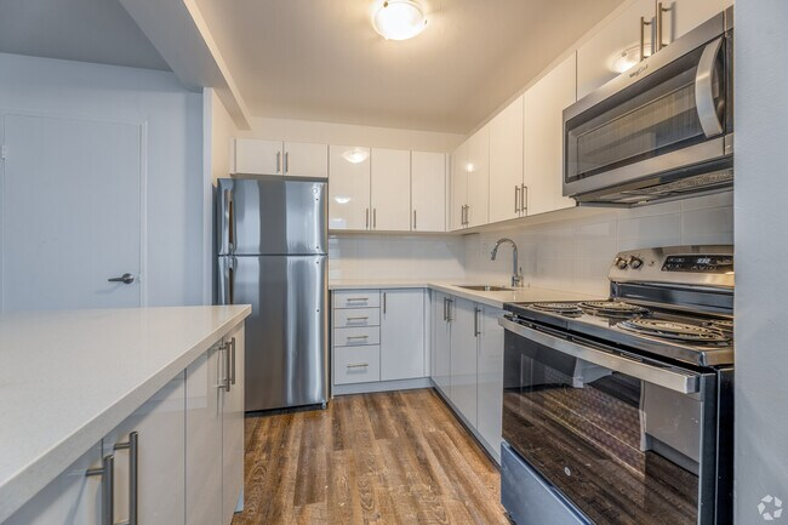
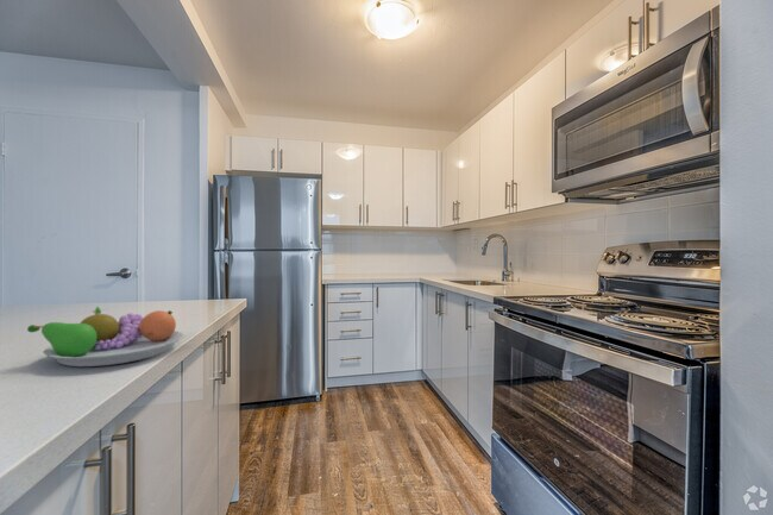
+ fruit bowl (114, 331)
